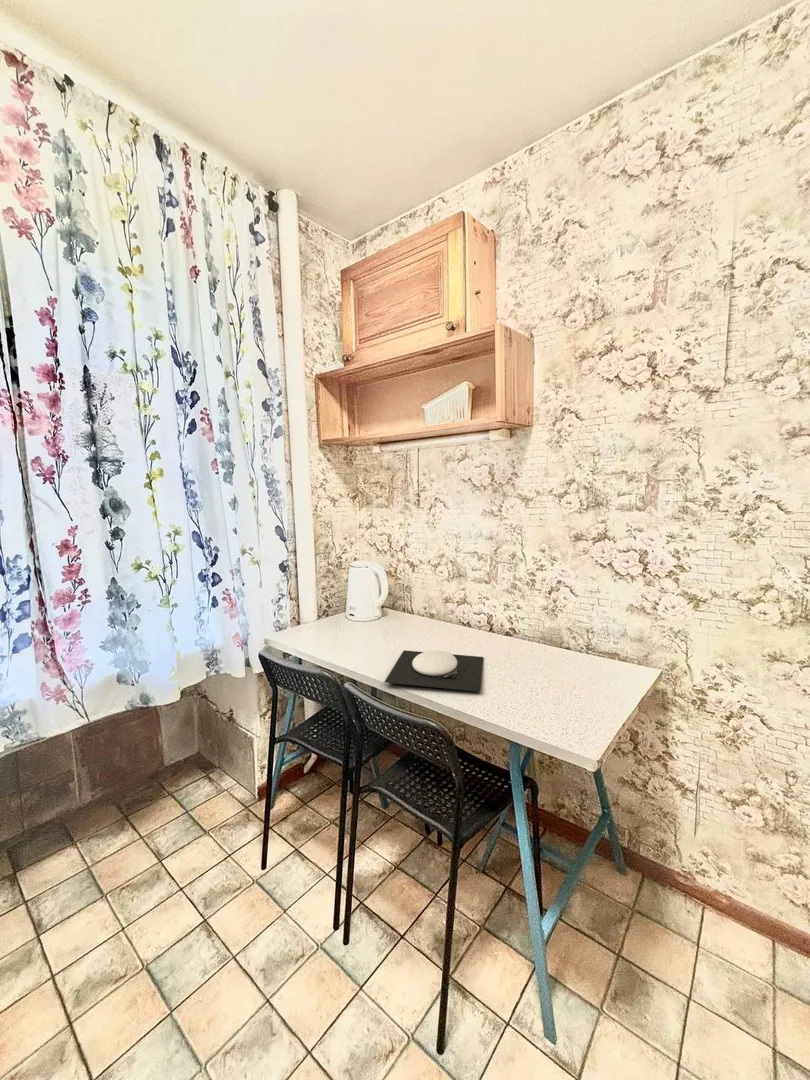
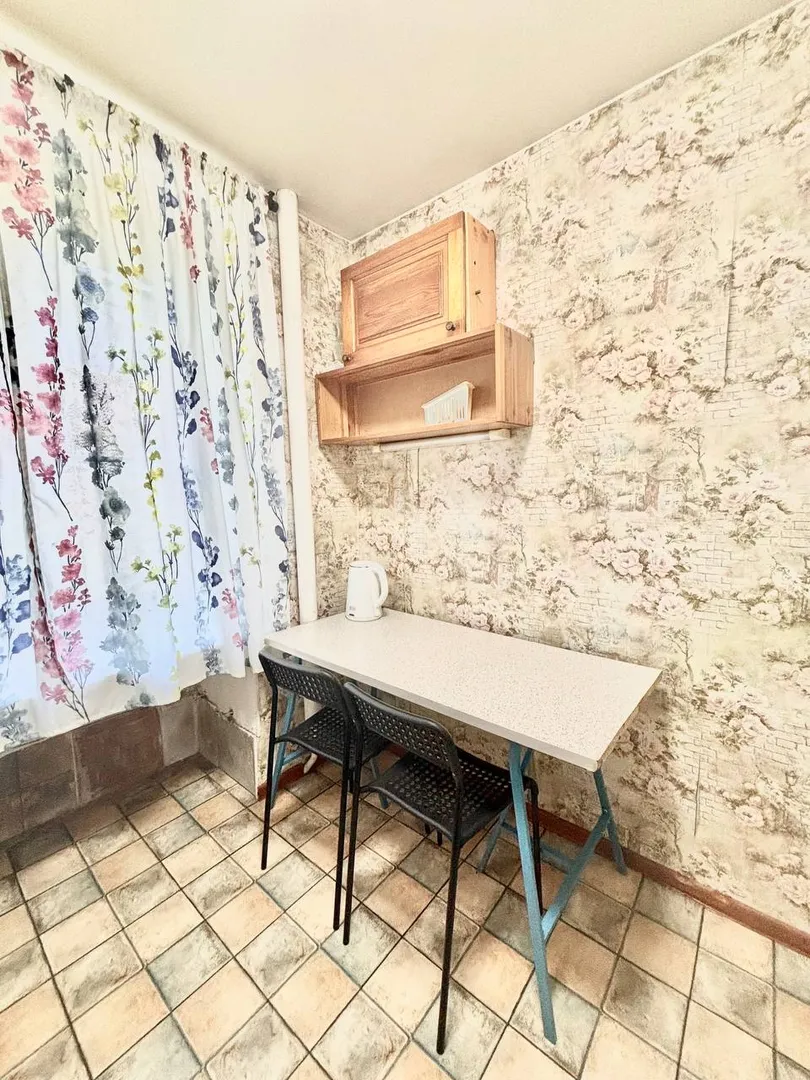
- plate (437, 663)
